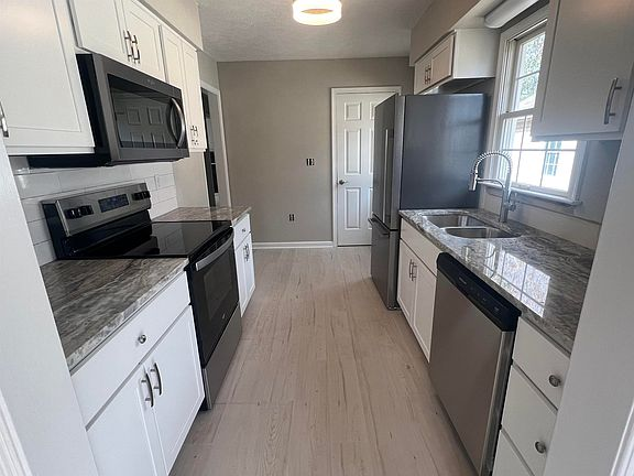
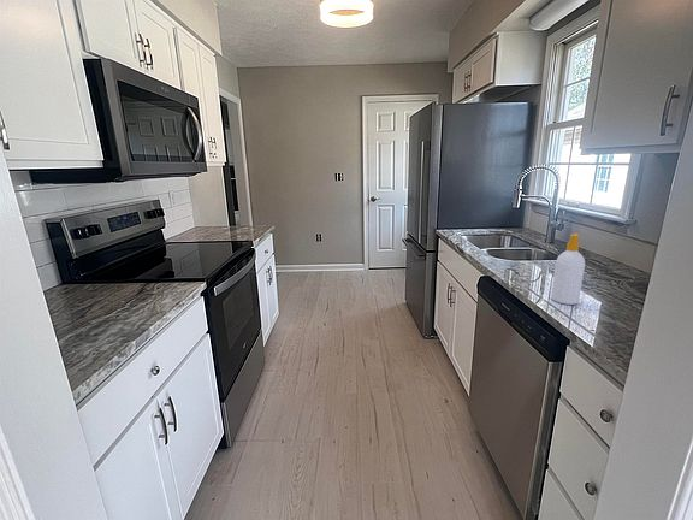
+ soap bottle (569, 267)
